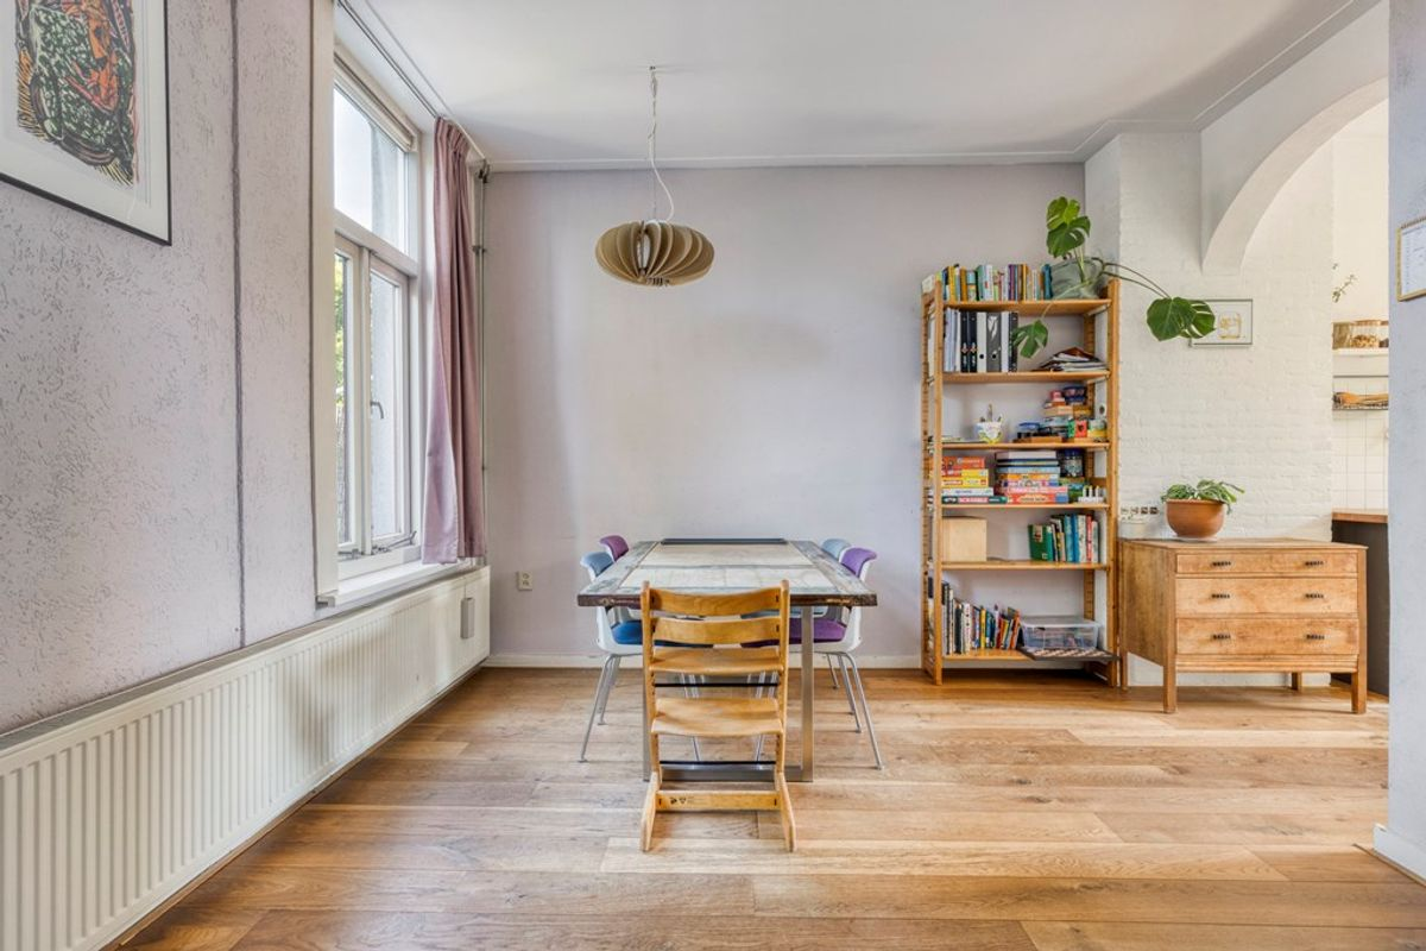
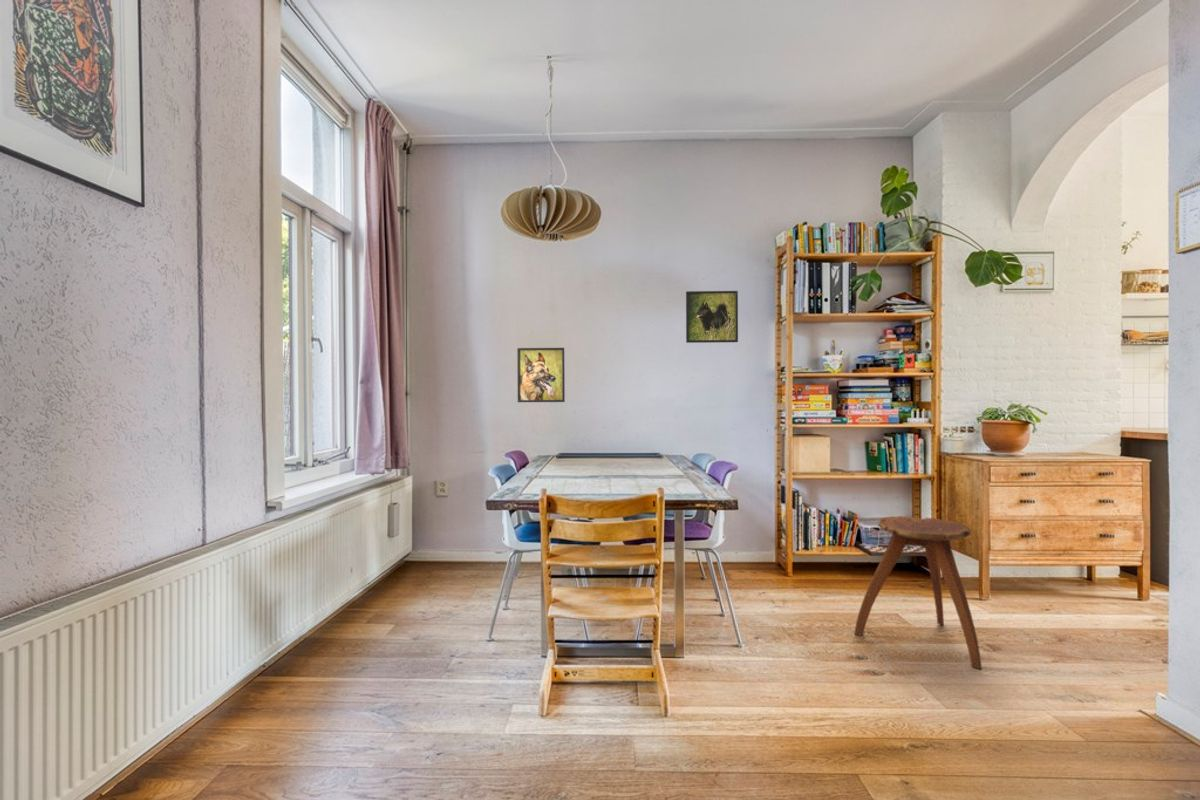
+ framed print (711, 316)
+ stool (934, 582)
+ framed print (540, 375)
